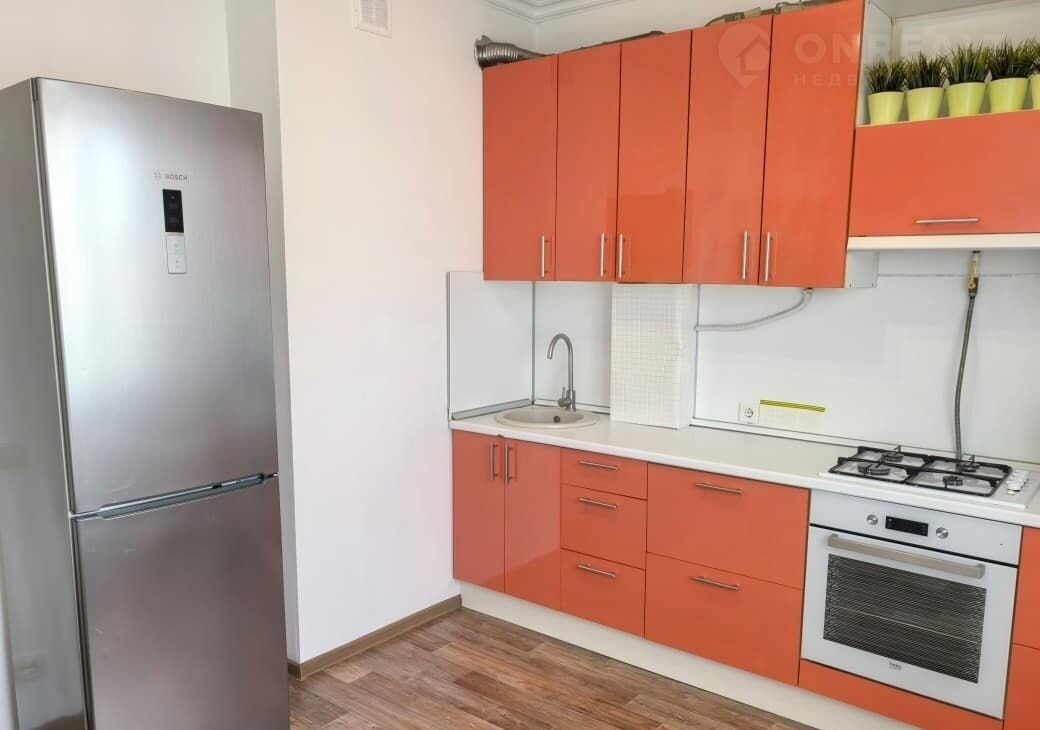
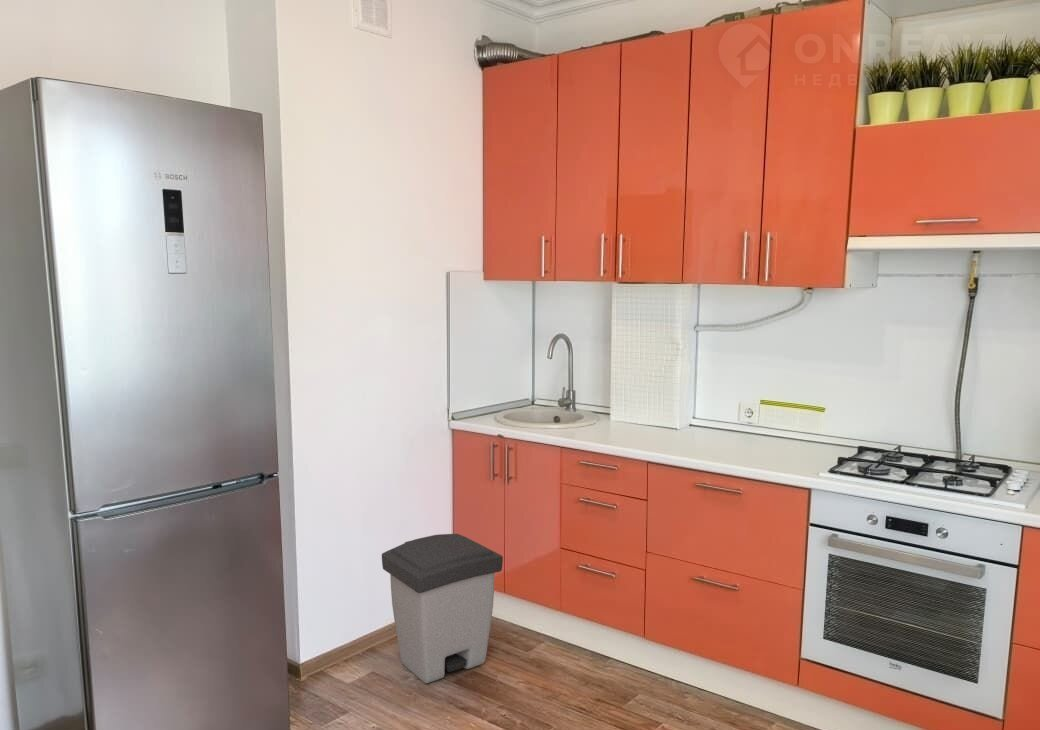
+ trash can (441, 605)
